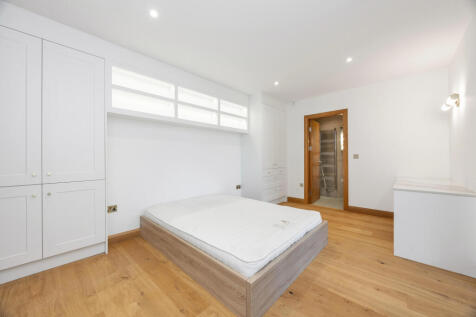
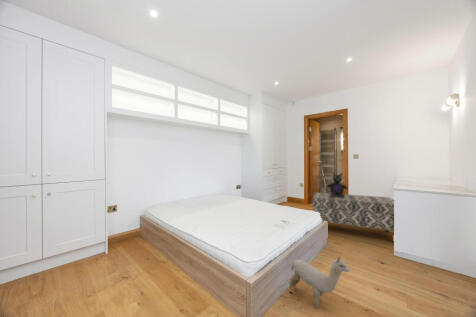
+ stuffed bear (336, 184)
+ bench (351, 213)
+ plush toy (316, 276)
